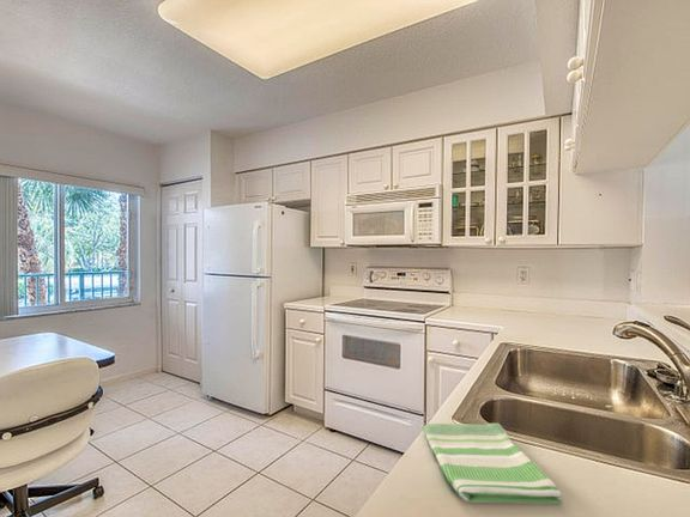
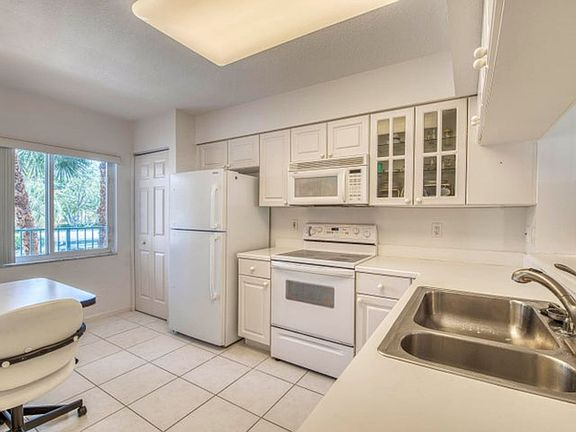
- dish towel (482, 456)
